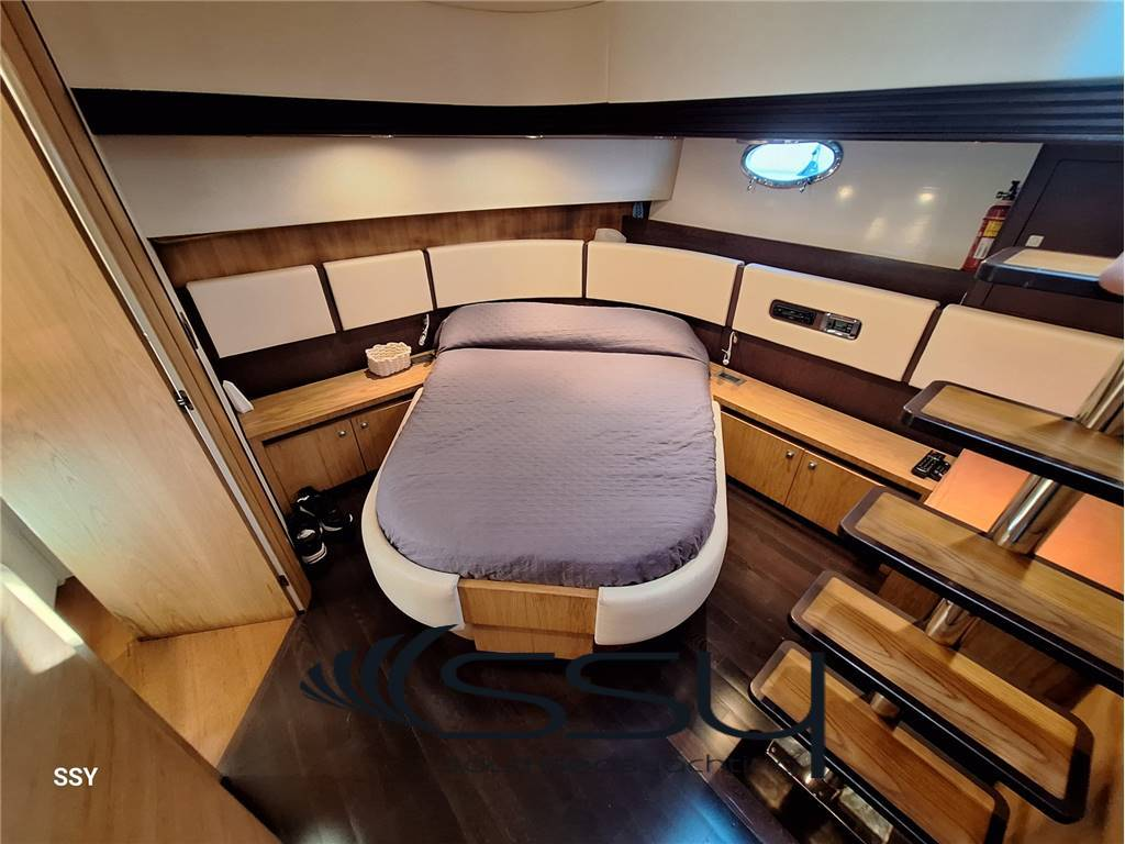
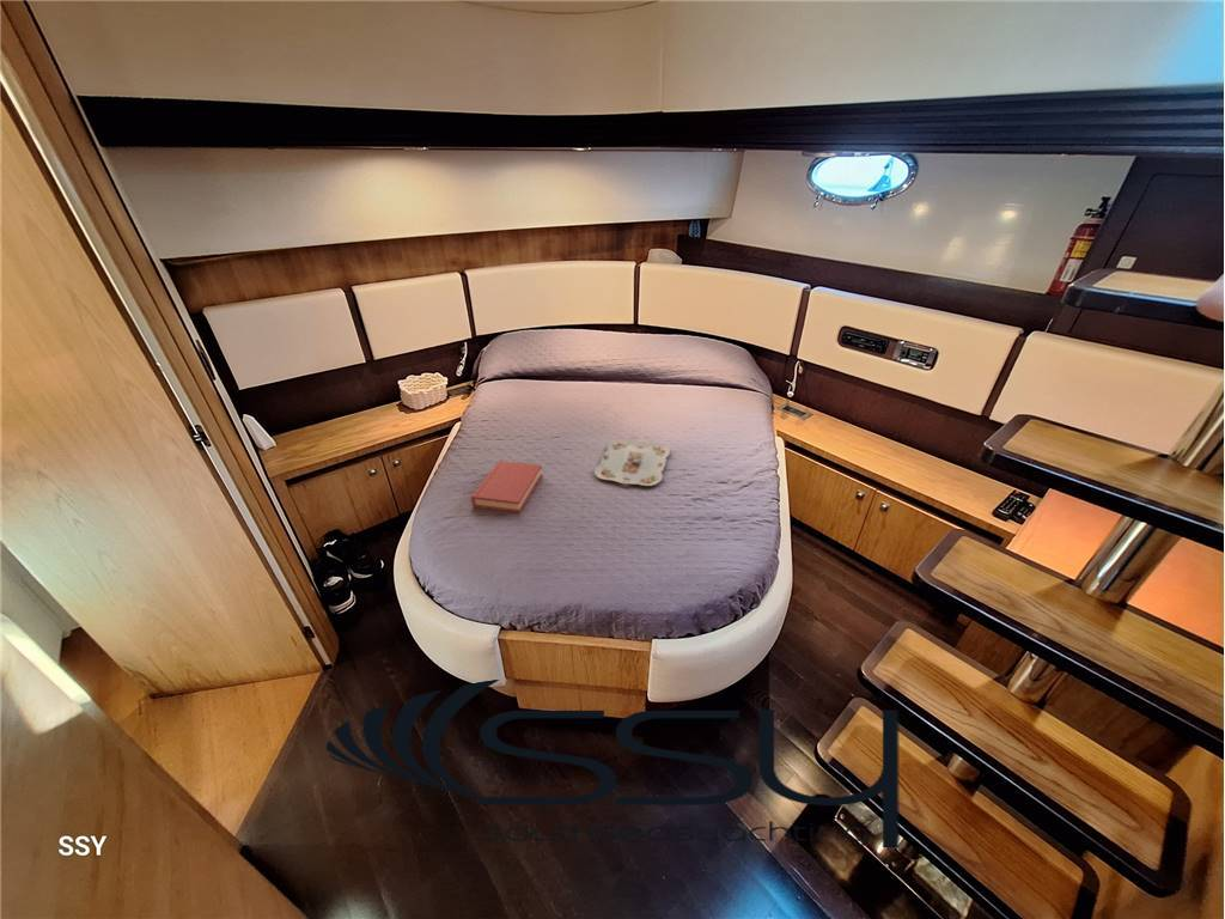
+ serving tray (633, 461)
+ hardback book (508, 485)
